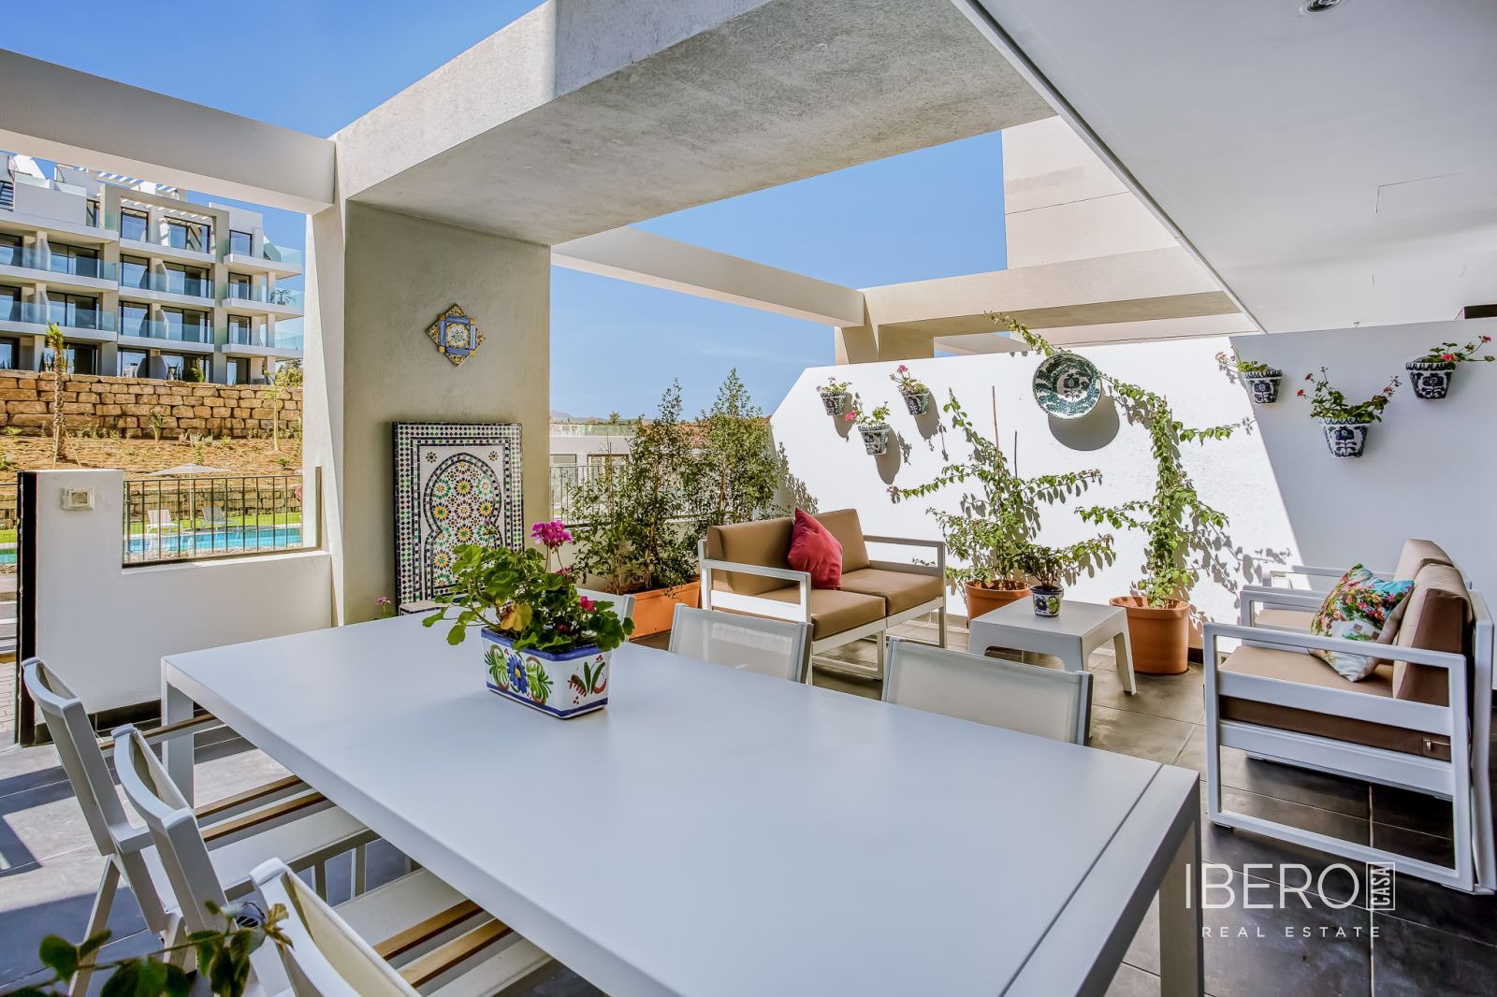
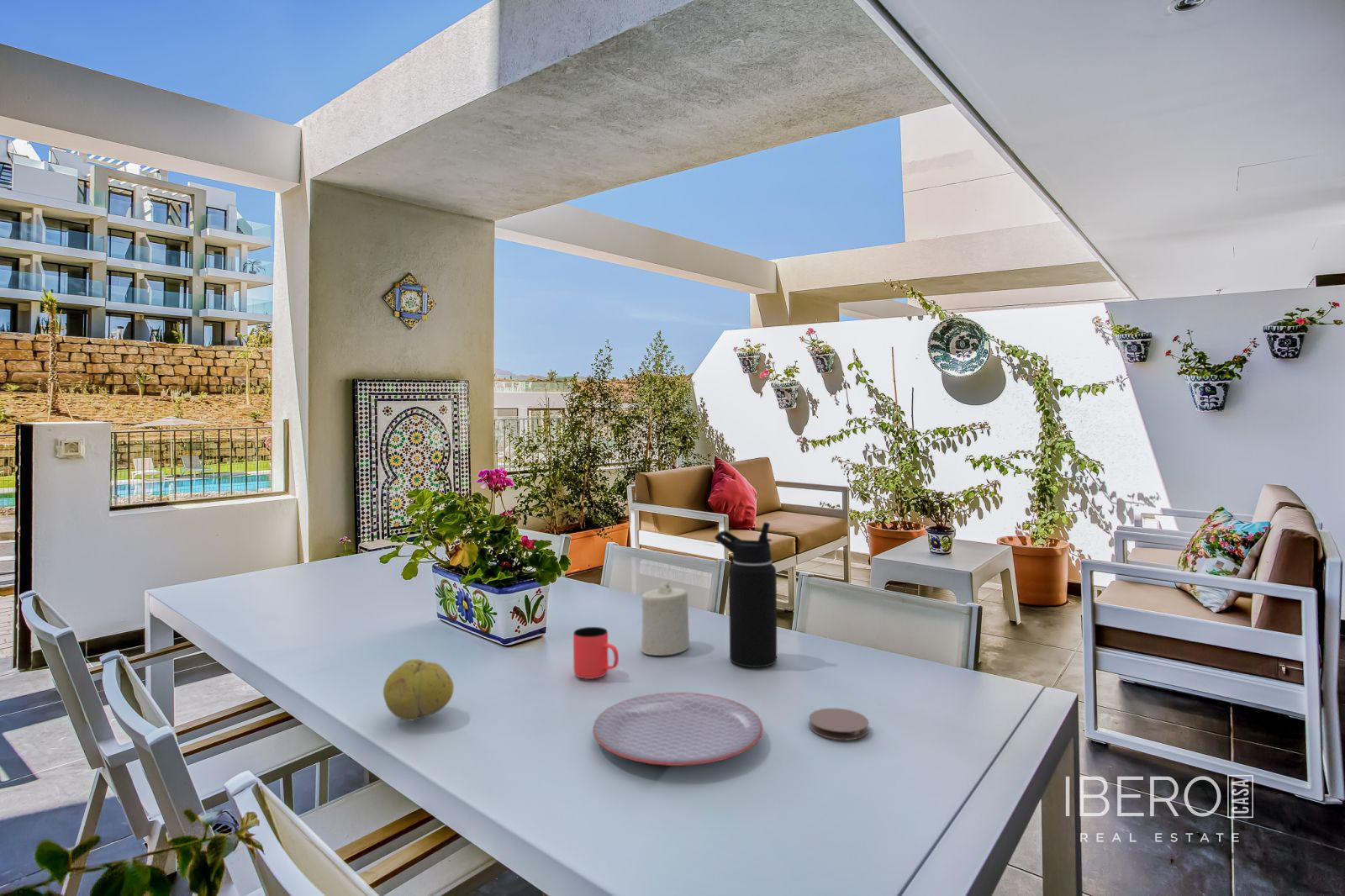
+ plate (678, 730)
+ coaster (838, 723)
+ cup (597, 654)
+ fruit (417, 689)
+ water bottle (746, 590)
+ candle (665, 614)
